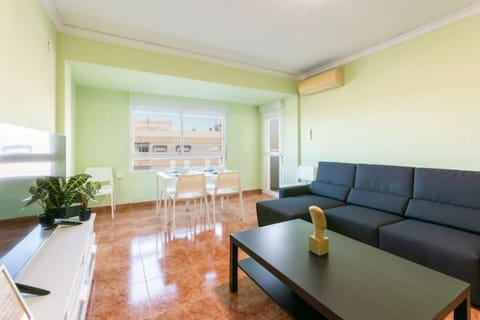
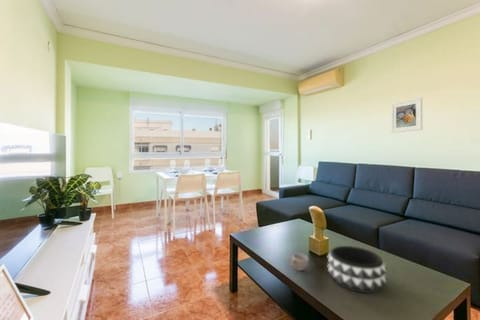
+ decorative bowl (355, 267)
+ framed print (405, 116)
+ cup (298, 263)
